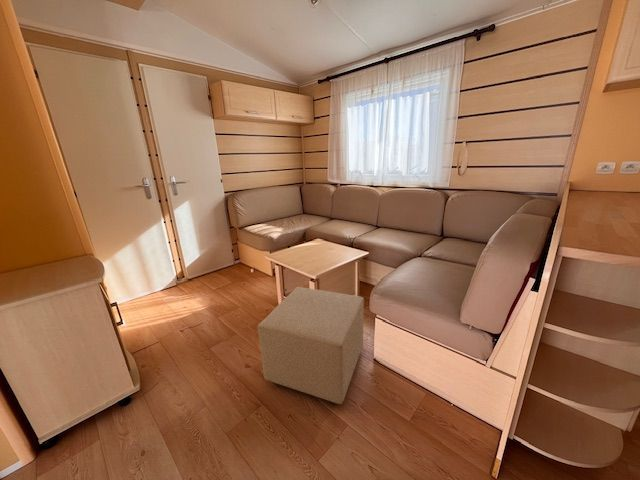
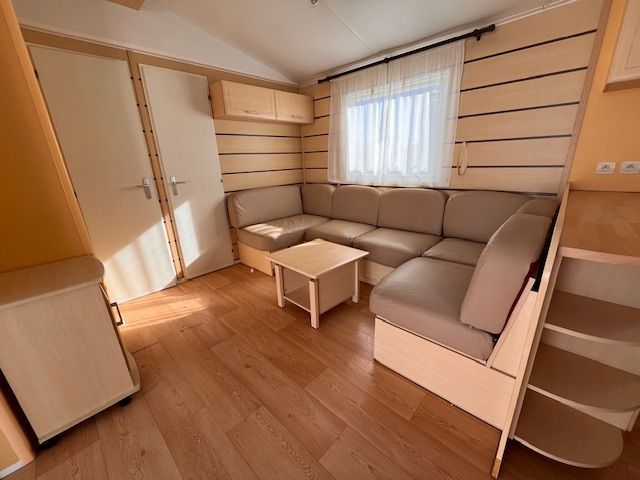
- ottoman (316, 338)
